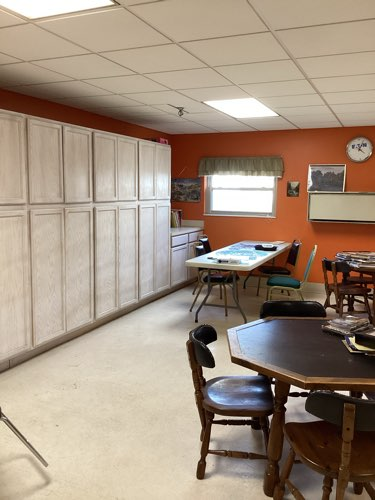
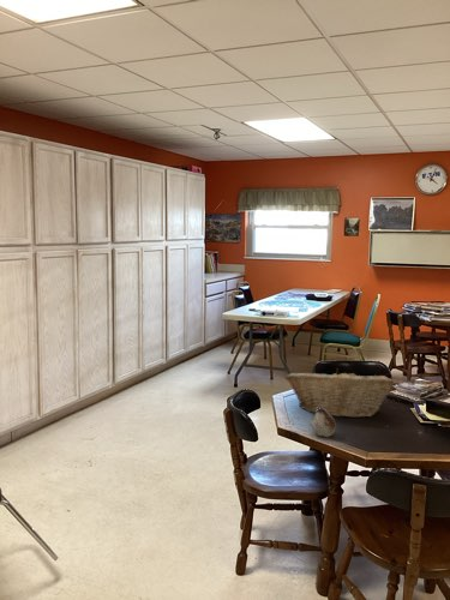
+ fruit (323, 420)
+ fruit basket (338, 388)
